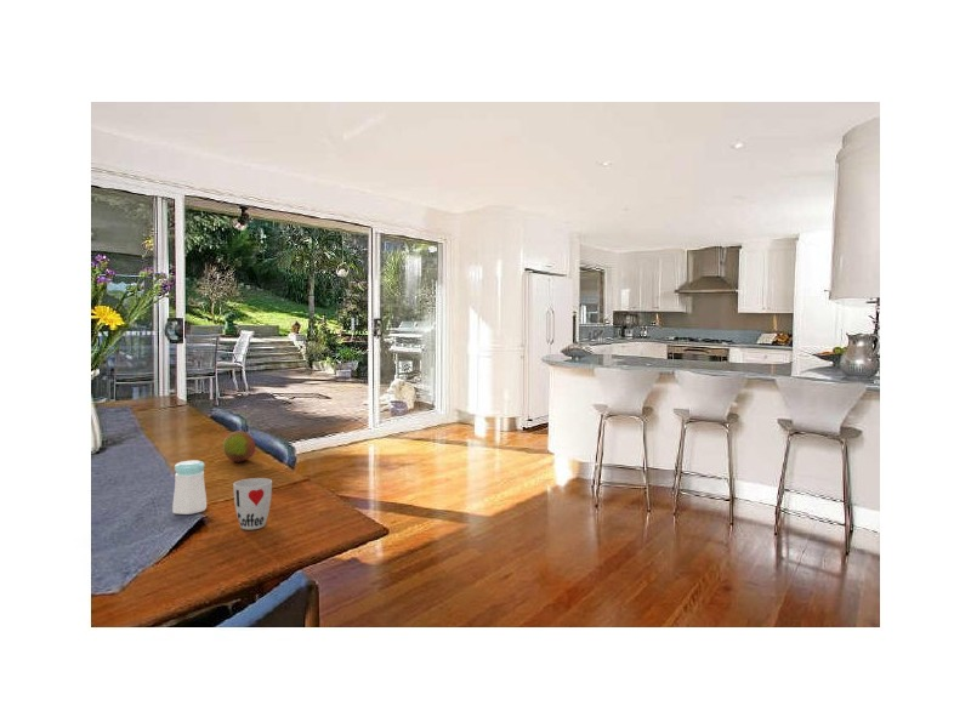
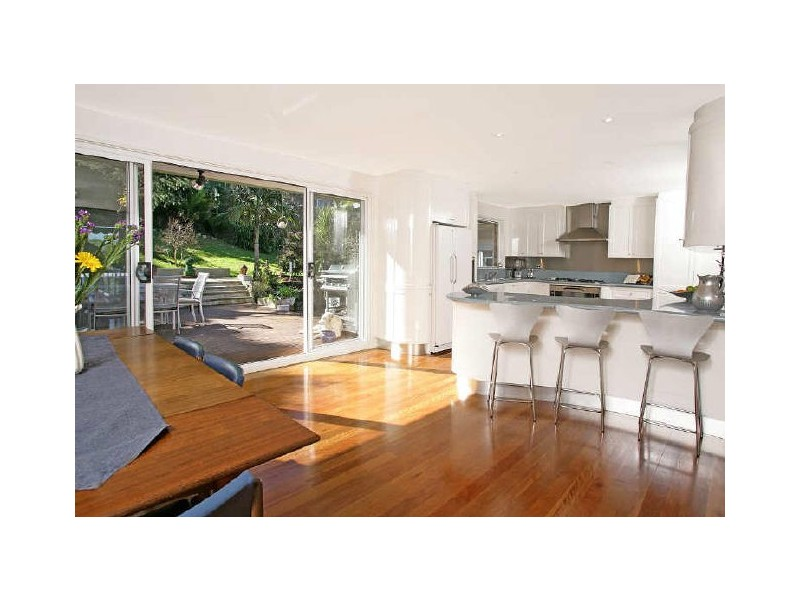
- salt shaker (189, 487)
- cup (252, 504)
- fruit (239, 447)
